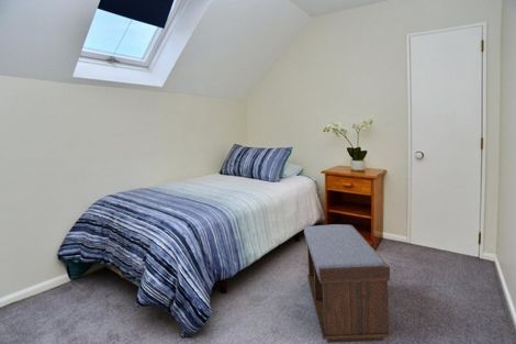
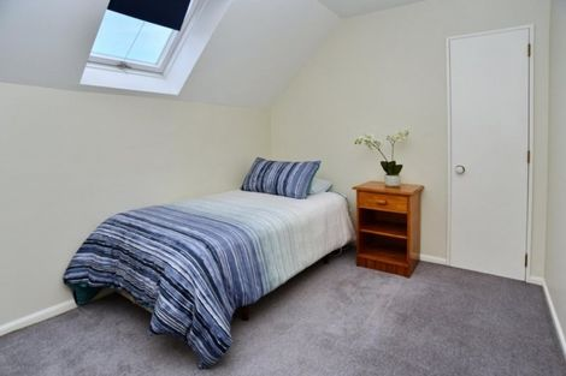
- bench (339, 274)
